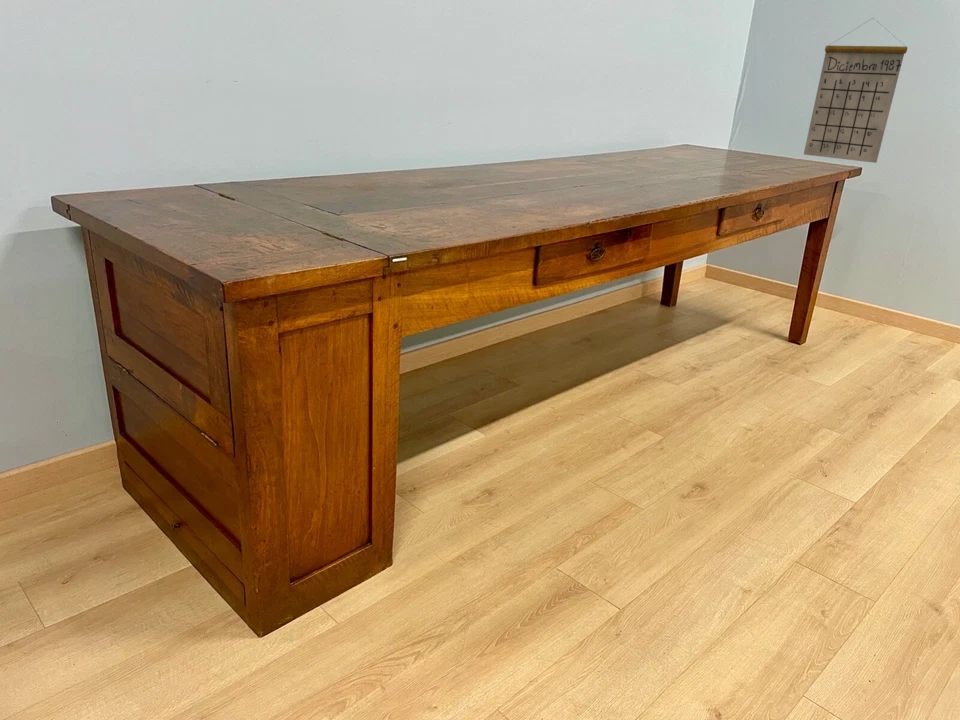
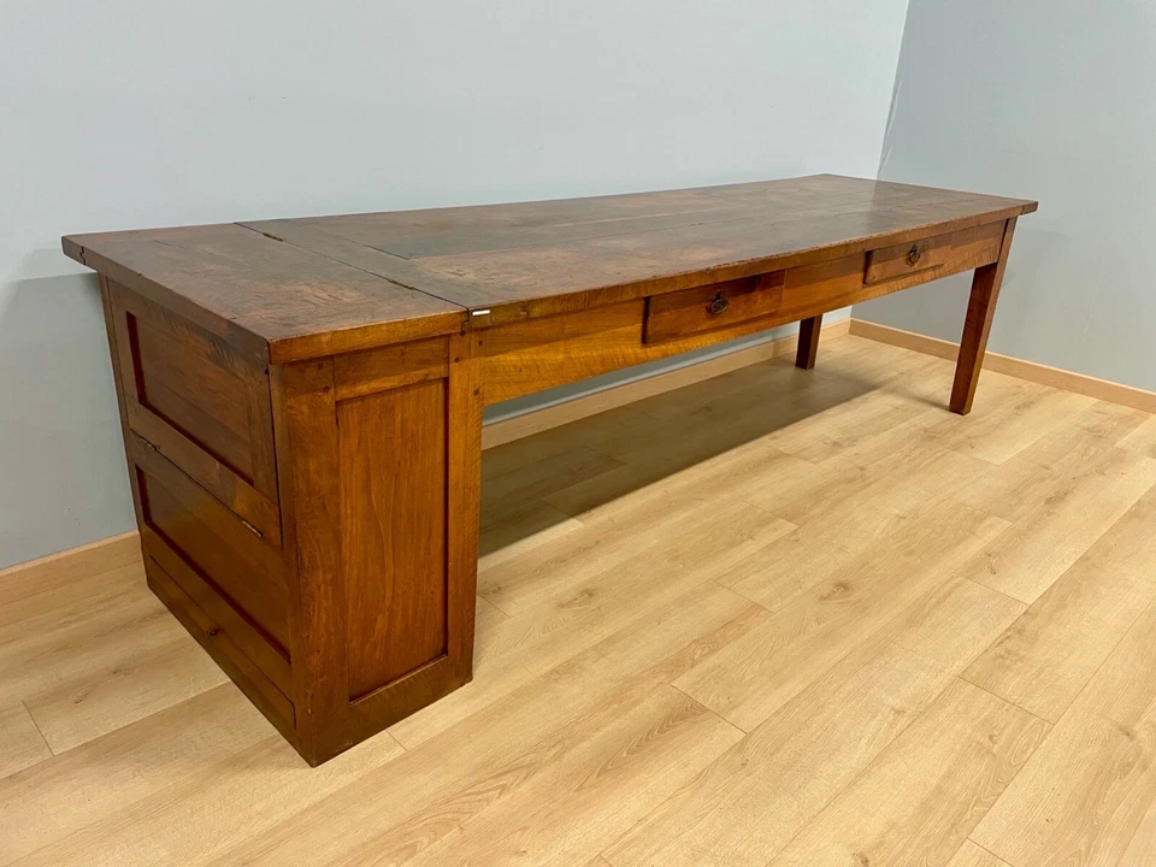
- calendar (855, 90)
